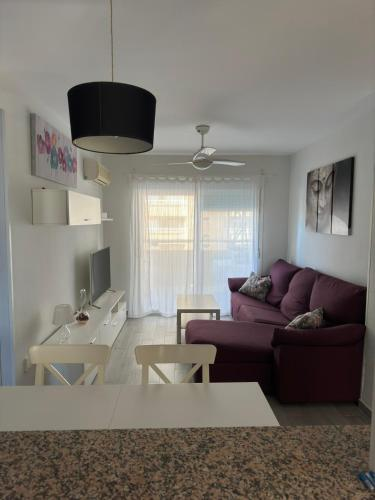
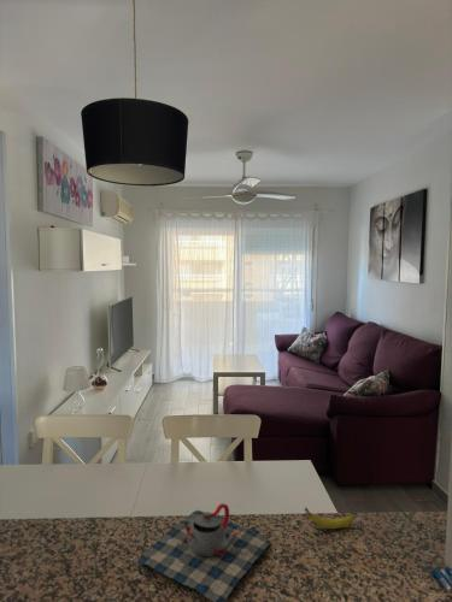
+ teapot (206, 533)
+ banana (329, 519)
